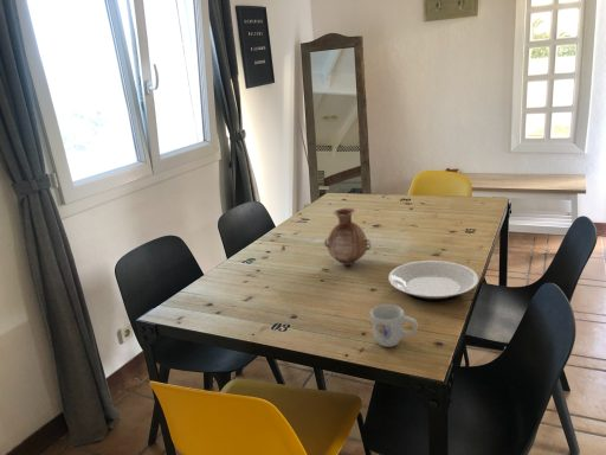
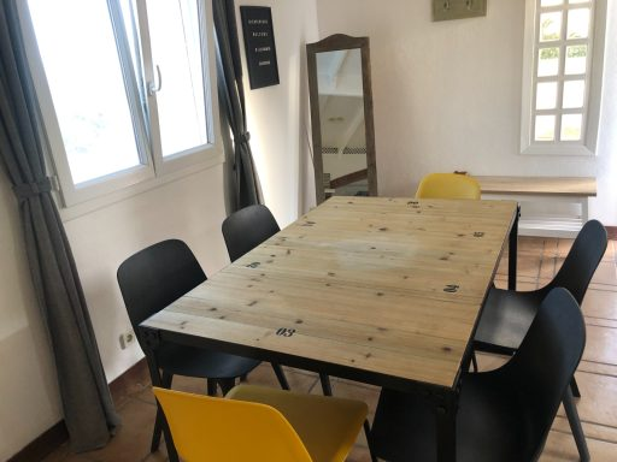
- vase (347, 237)
- mug (394, 327)
- plate (432, 282)
